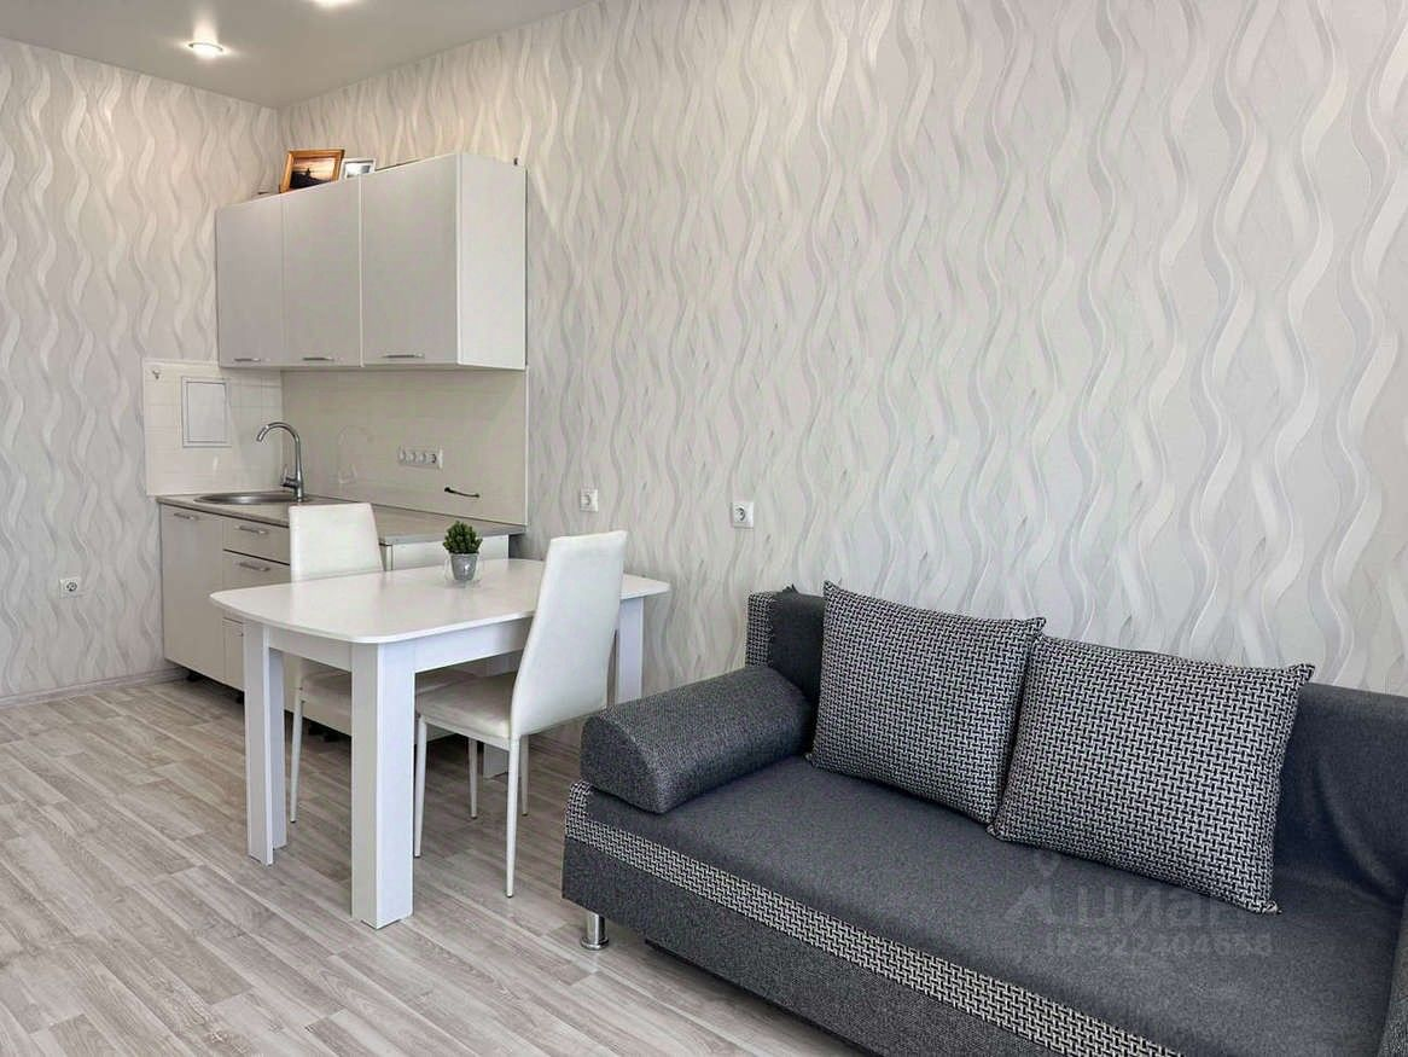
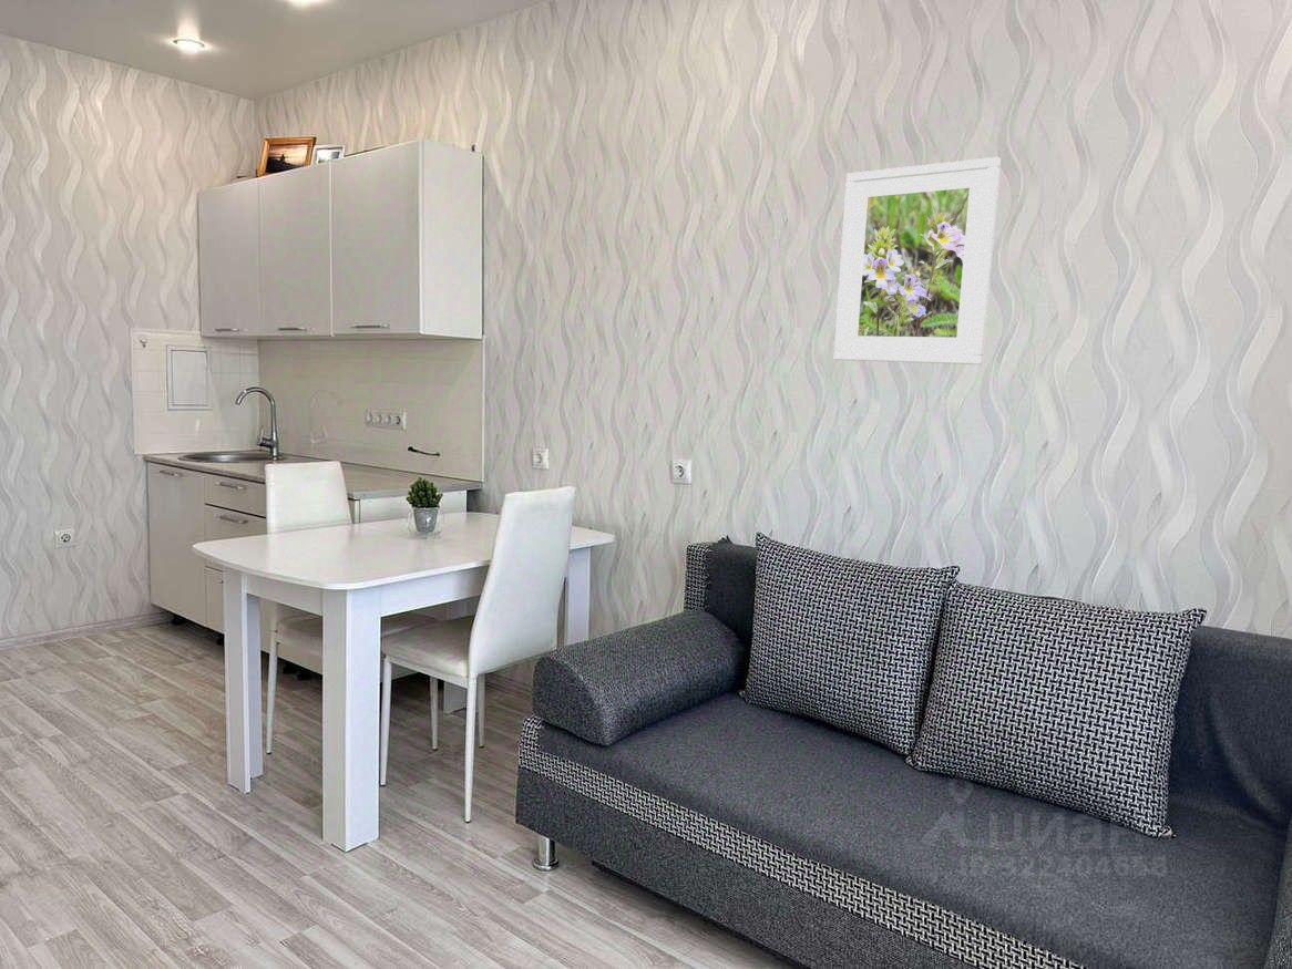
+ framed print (912, 265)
